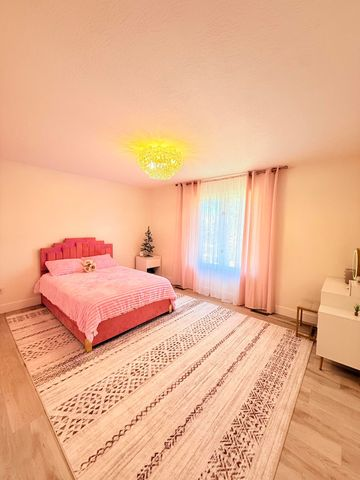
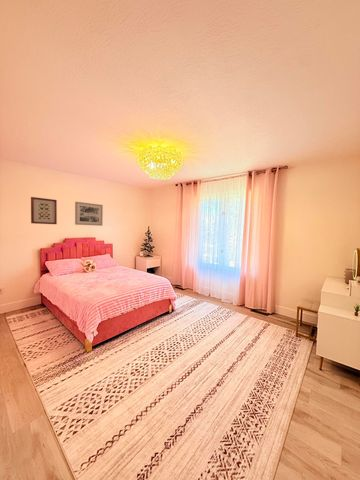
+ wall art (44, 211)
+ wall art (89, 214)
